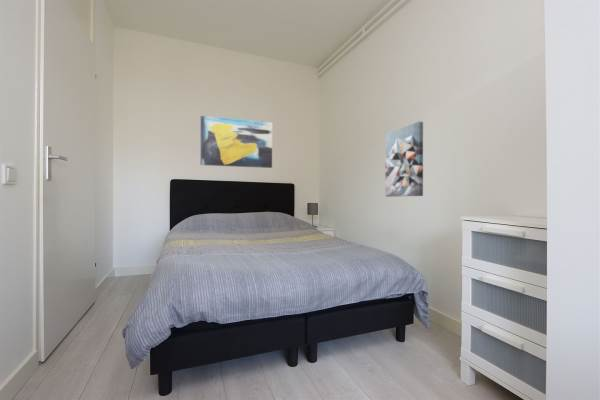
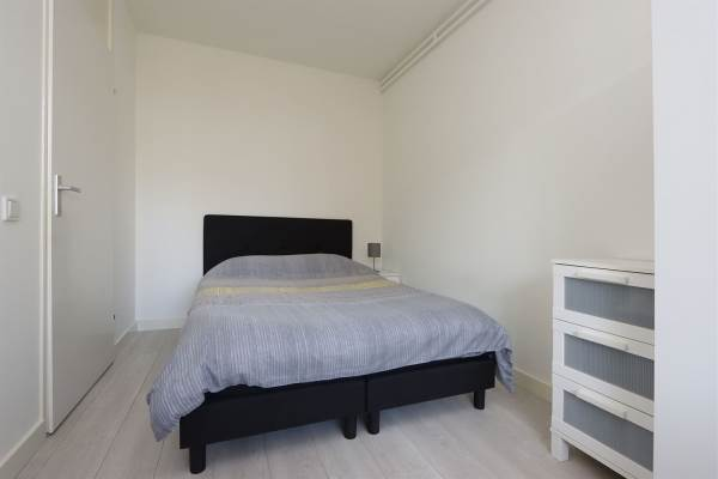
- wall art (237, 142)
- wall art (402, 162)
